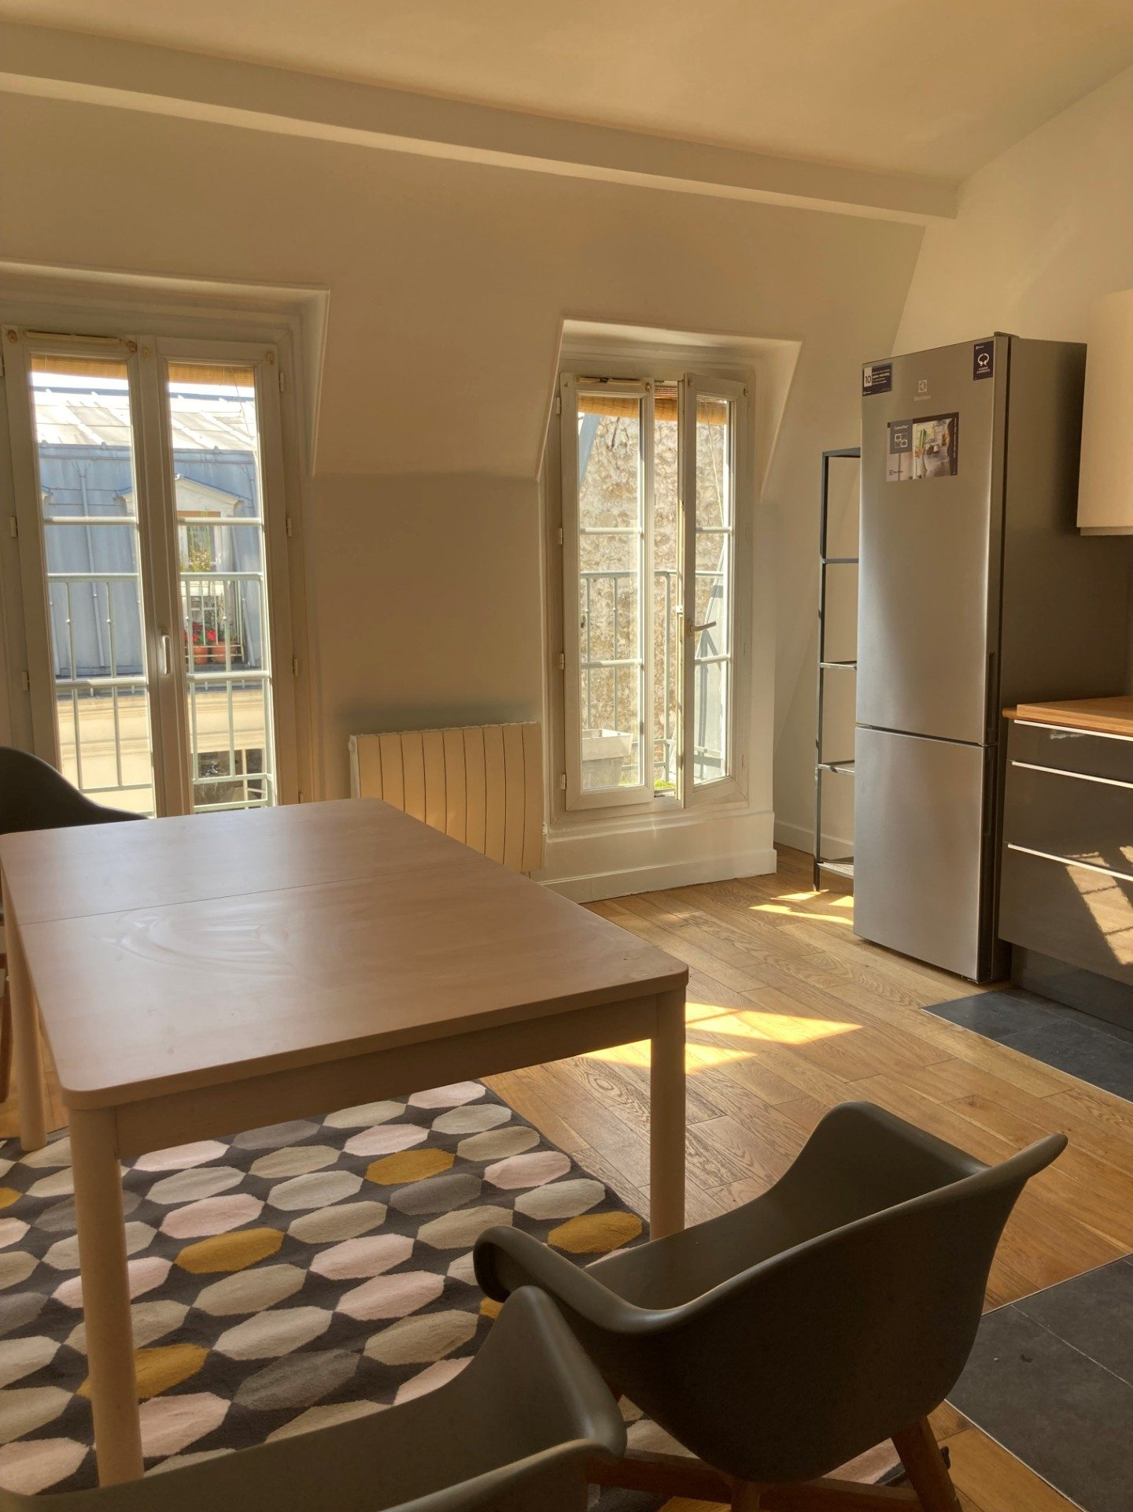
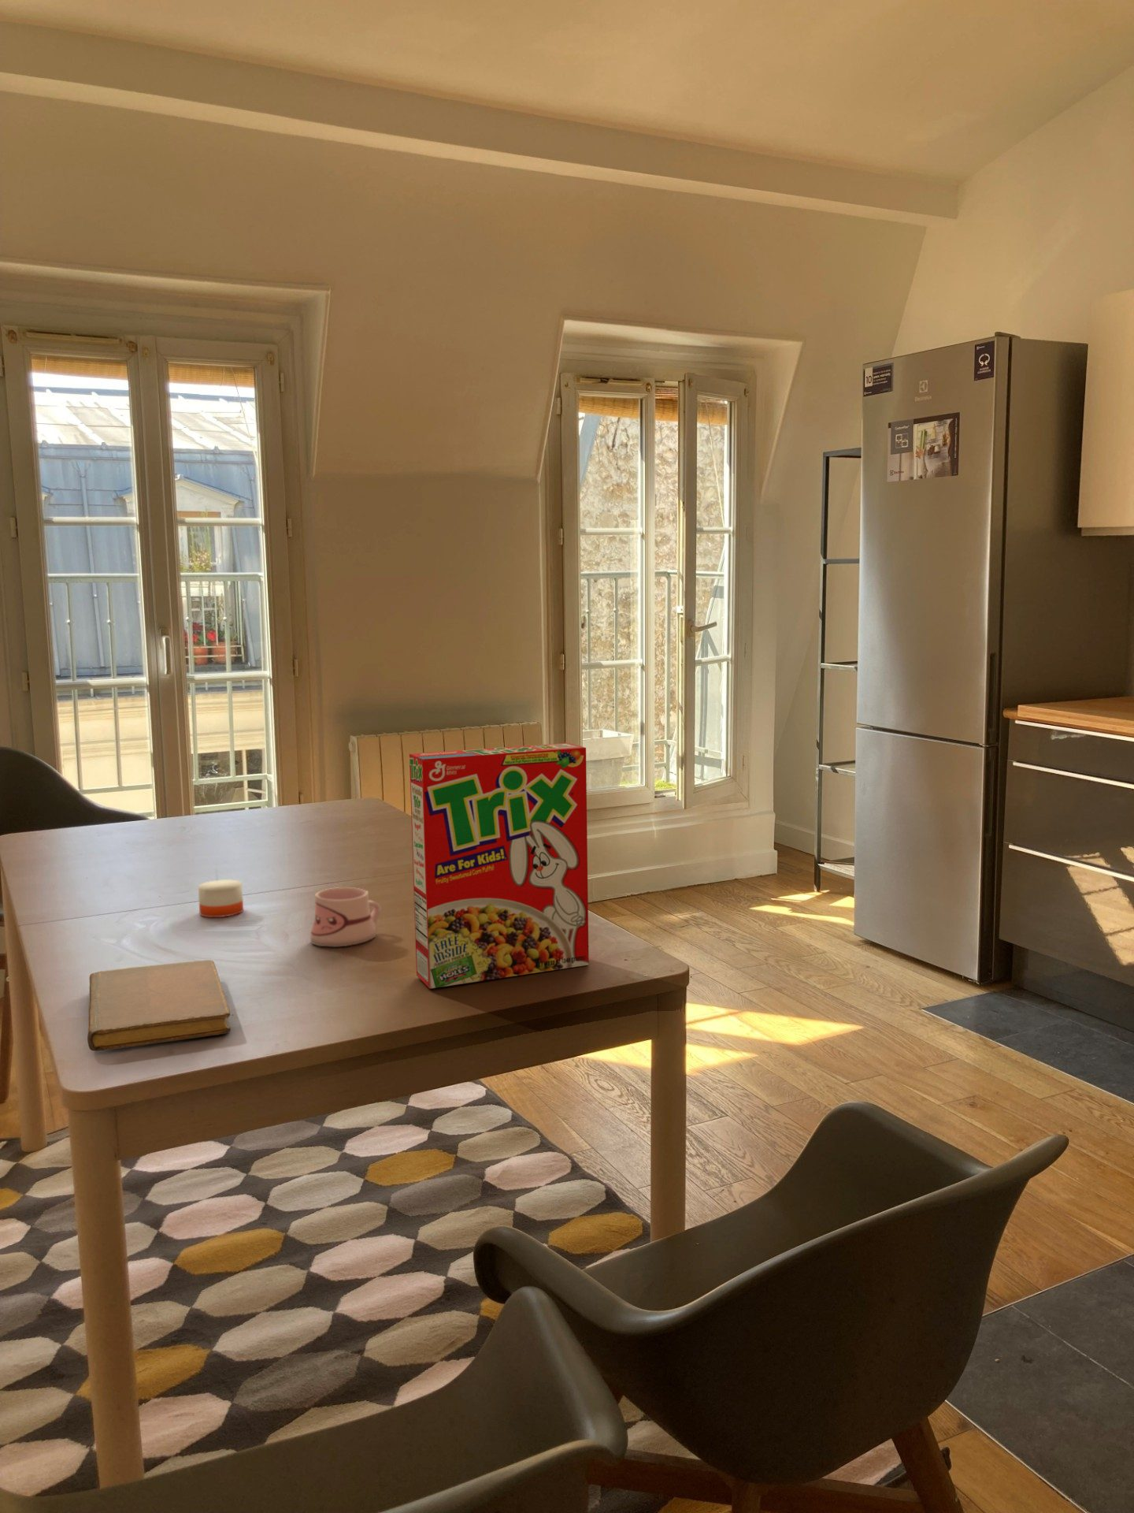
+ cereal box (500, 861)
+ notebook (156, 1001)
+ candle (219, 883)
+ mug (348, 915)
